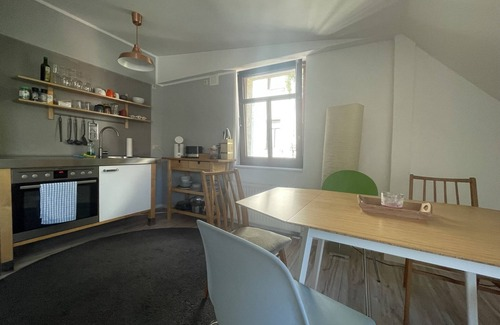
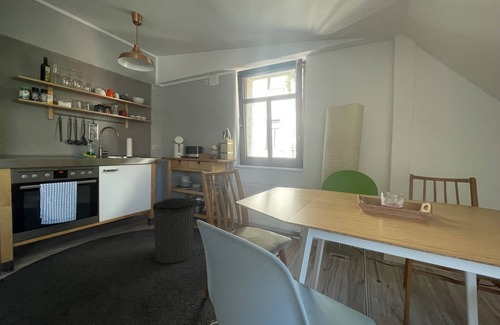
+ trash can (174, 226)
